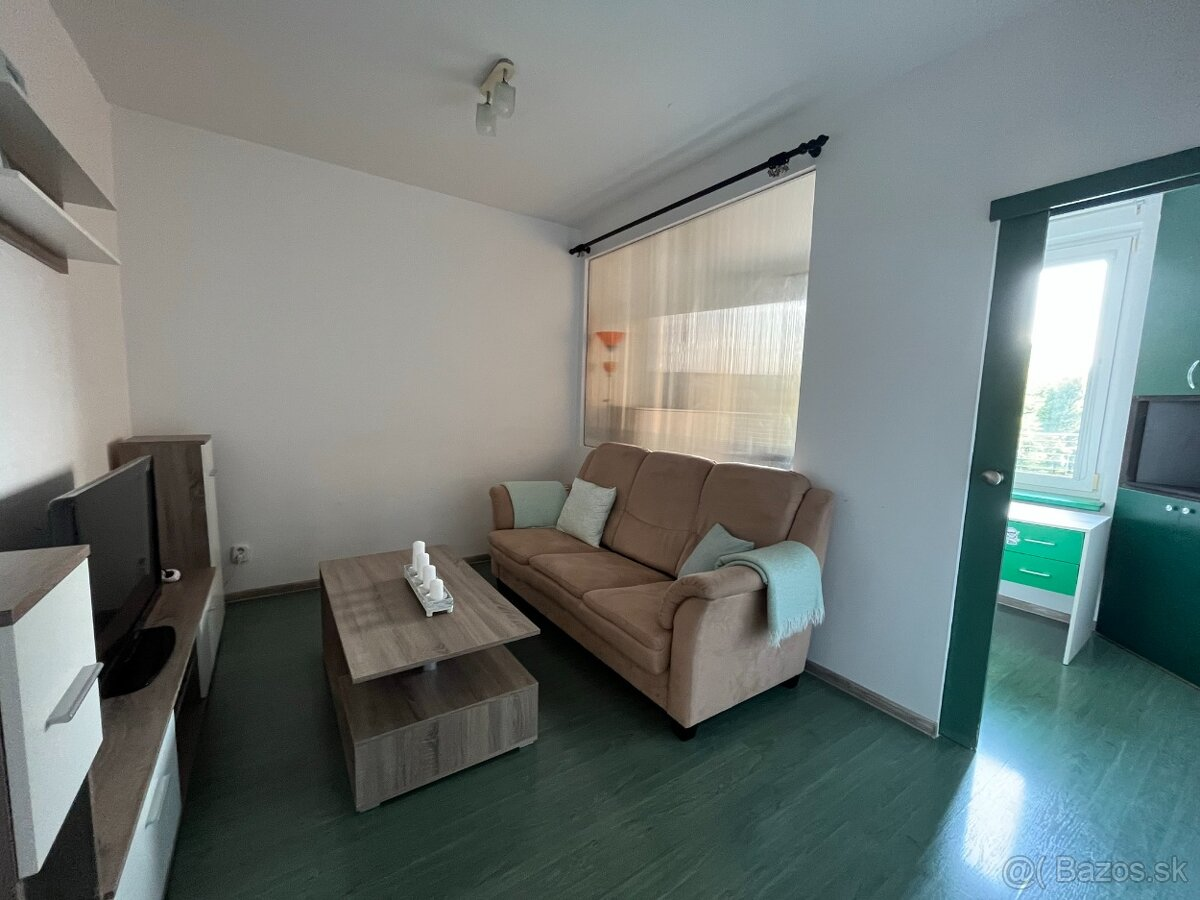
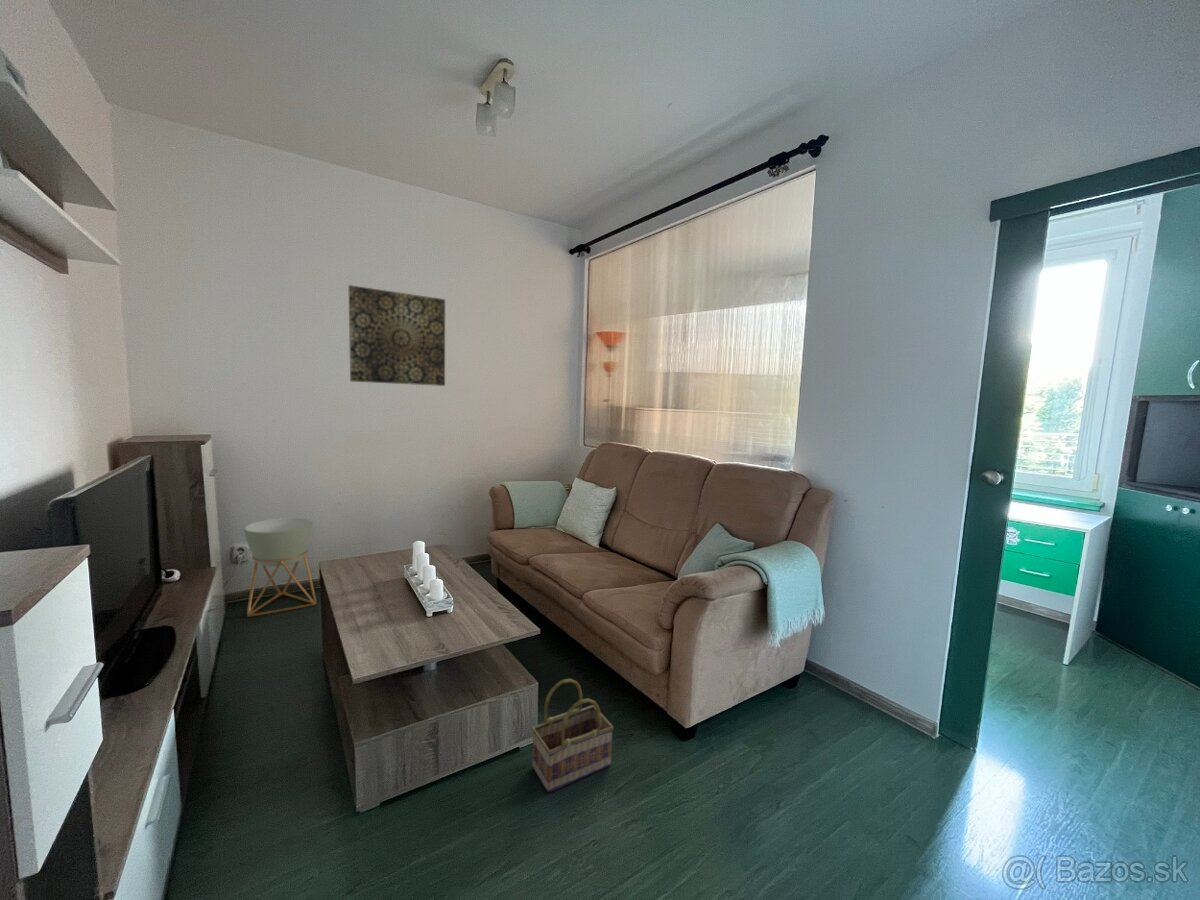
+ basket (572, 727)
+ wall art (399, 338)
+ planter (281, 564)
